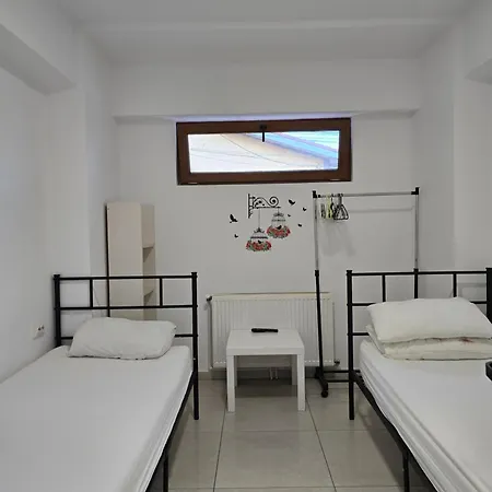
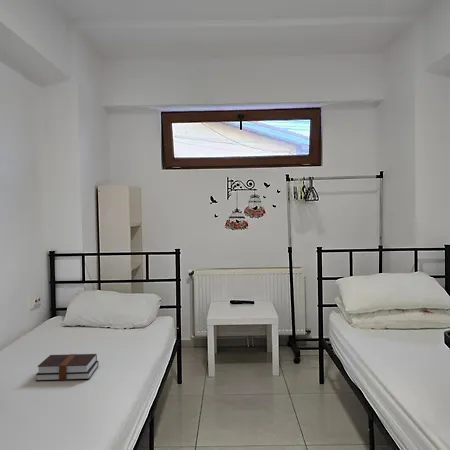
+ hardback book (68, 366)
